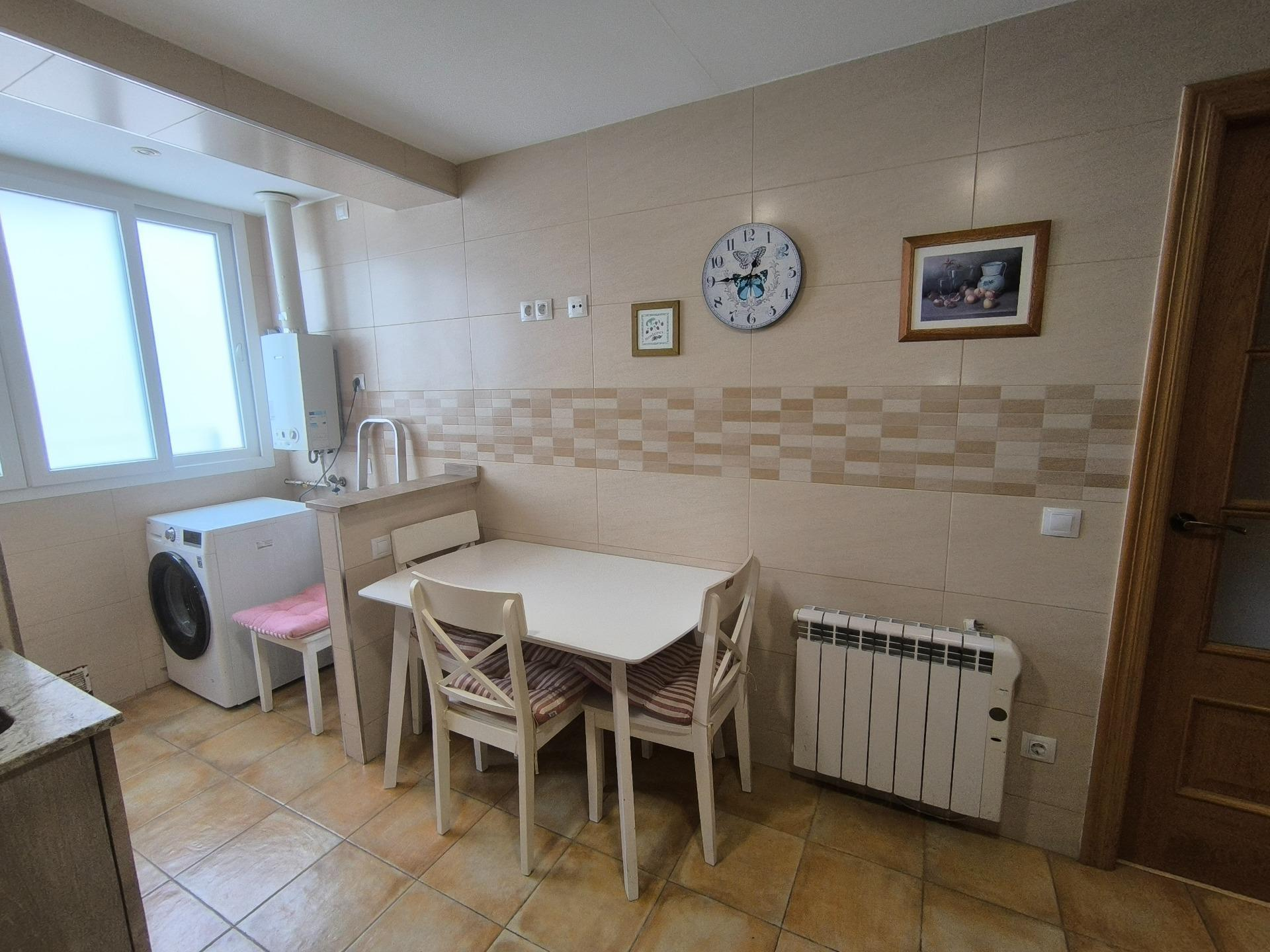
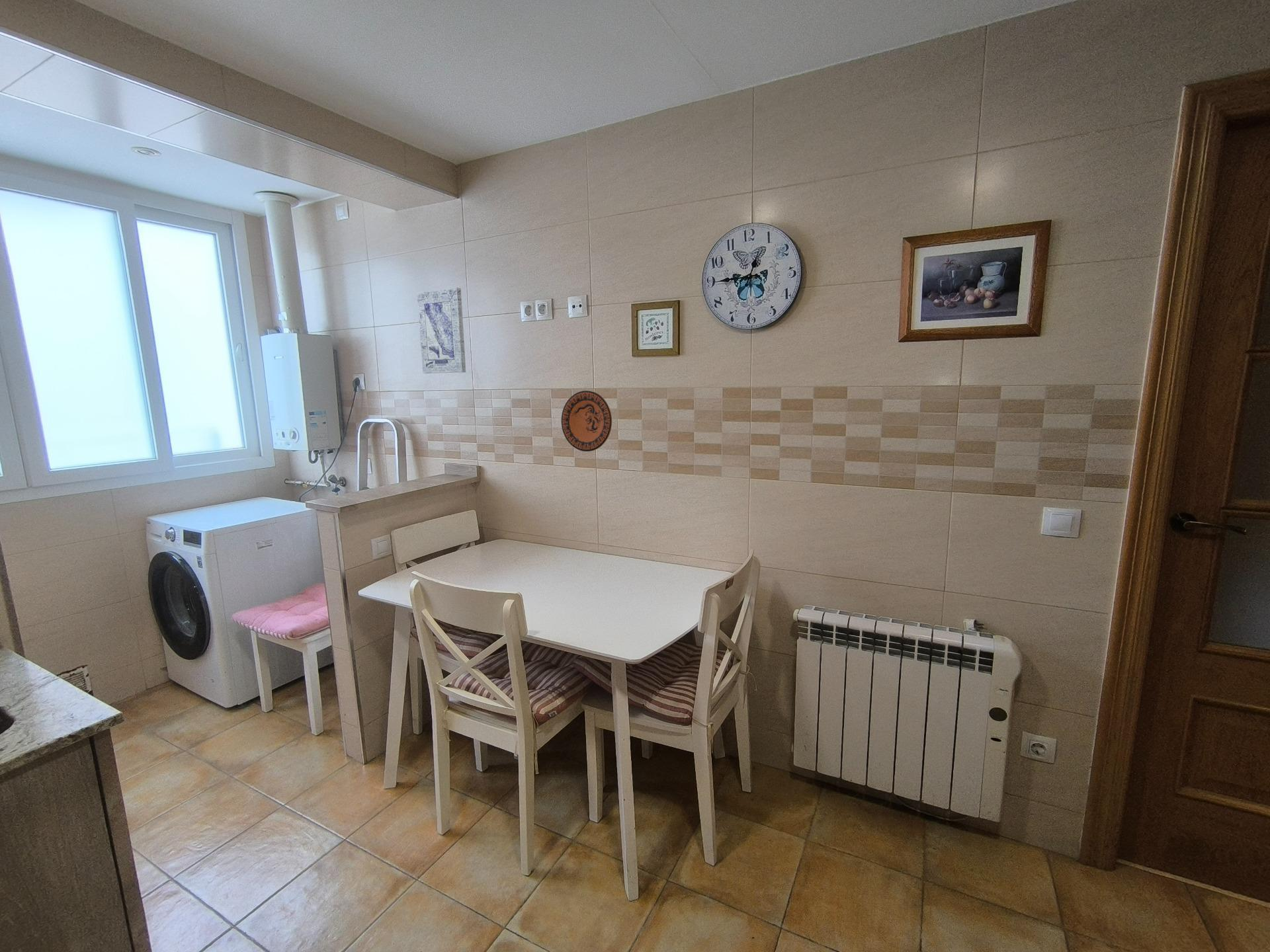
+ wall art (441, 332)
+ decorative plate (586, 421)
